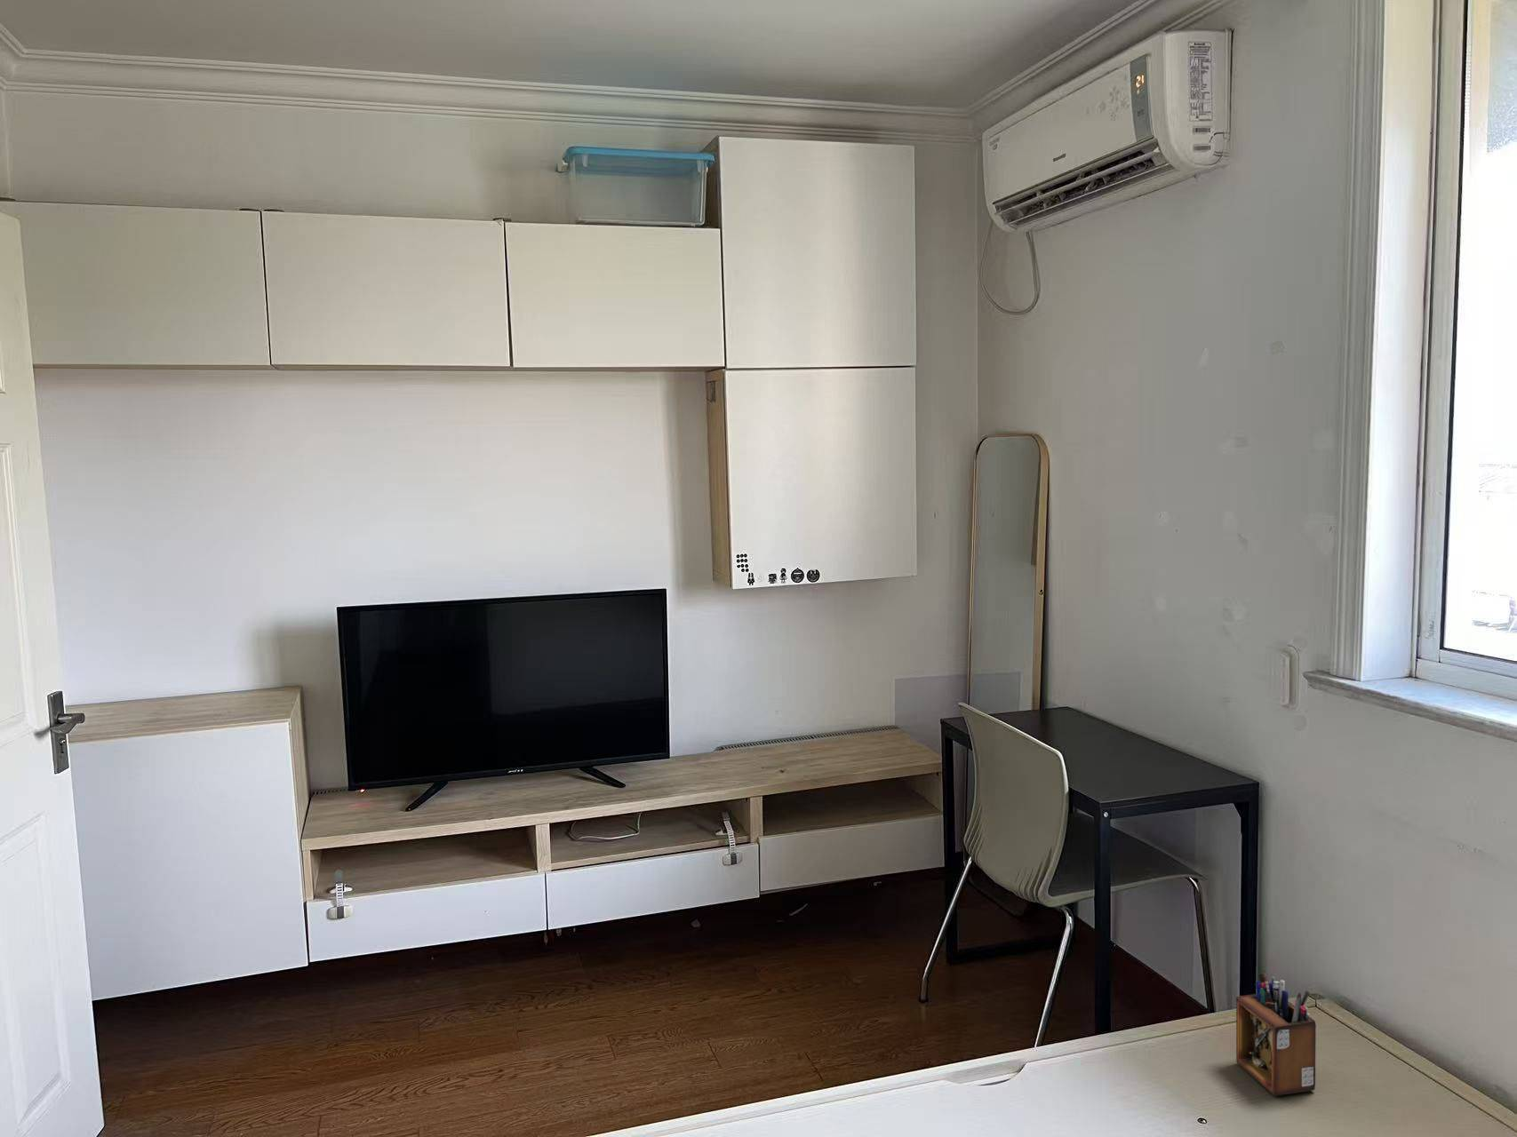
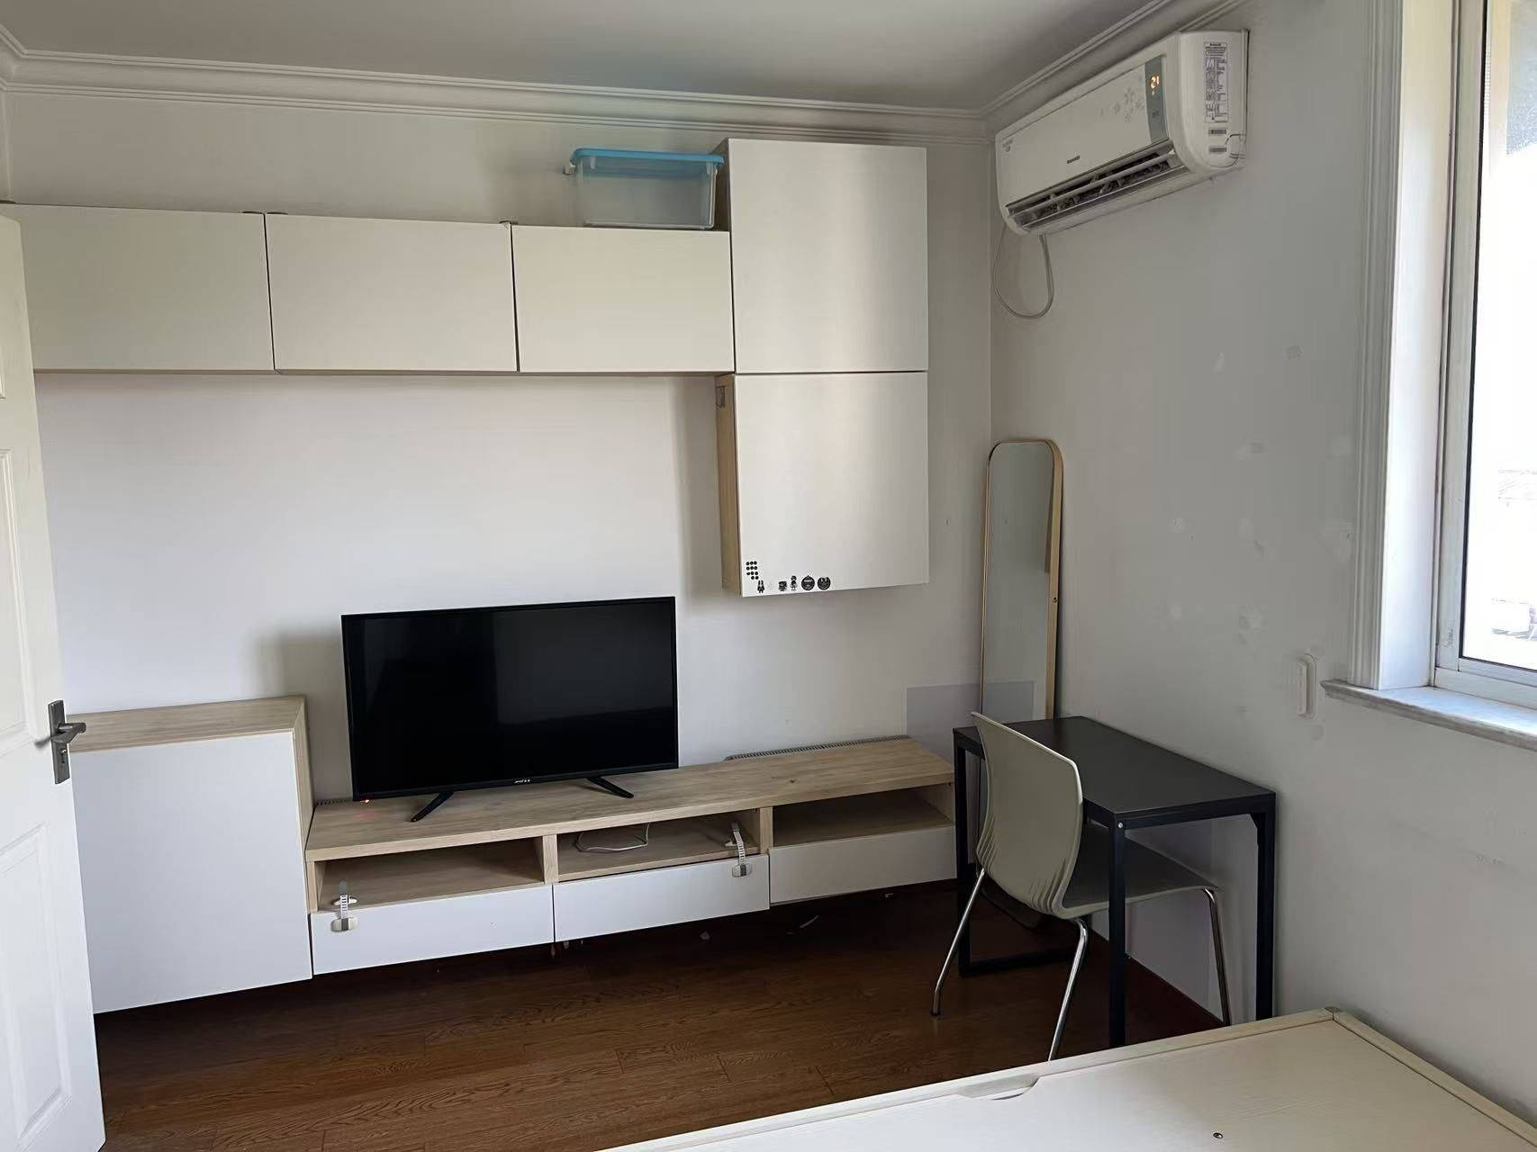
- desk organizer (1275, 1028)
